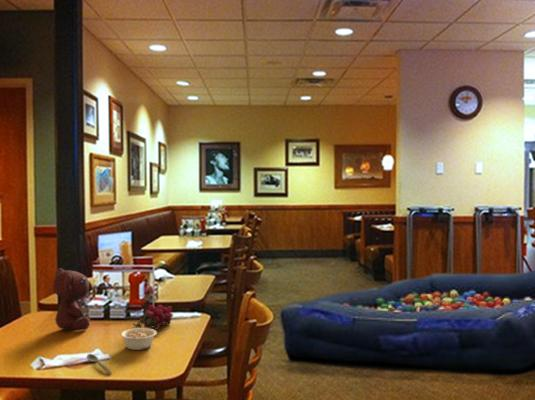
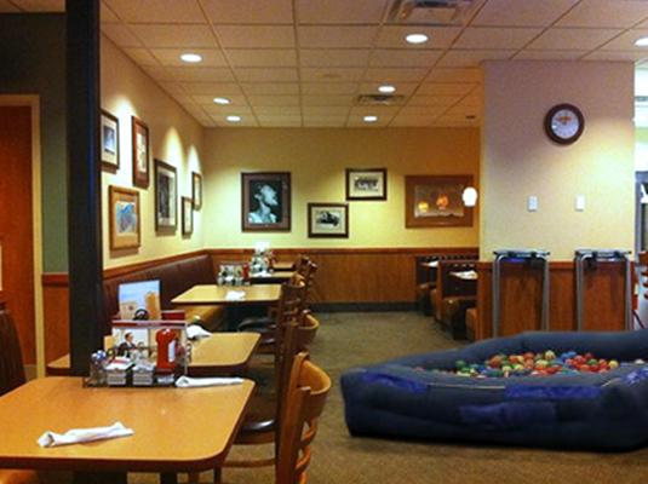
- legume (139, 338)
- teddy bear (73, 299)
- spoon (99, 363)
- grapes (154, 315)
